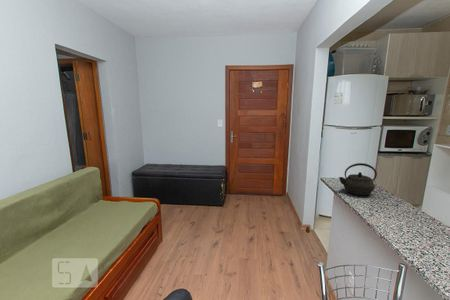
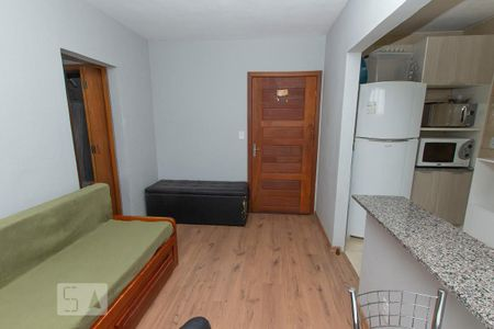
- kettle (357, 177)
